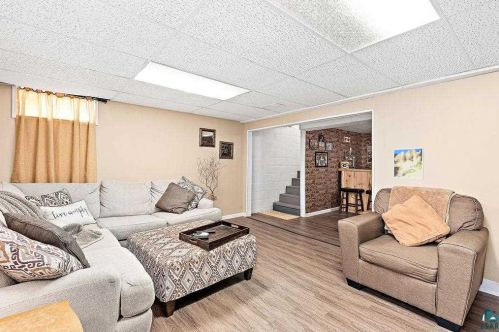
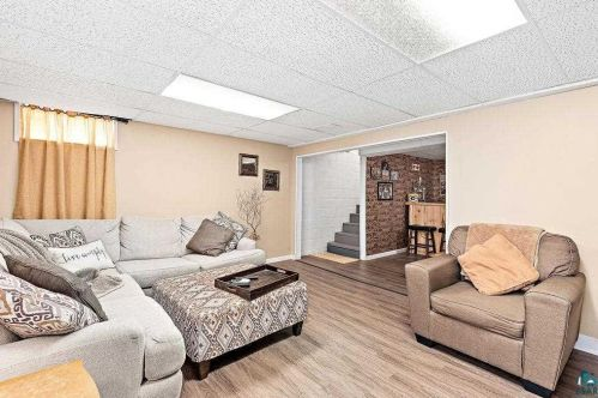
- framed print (407, 163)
